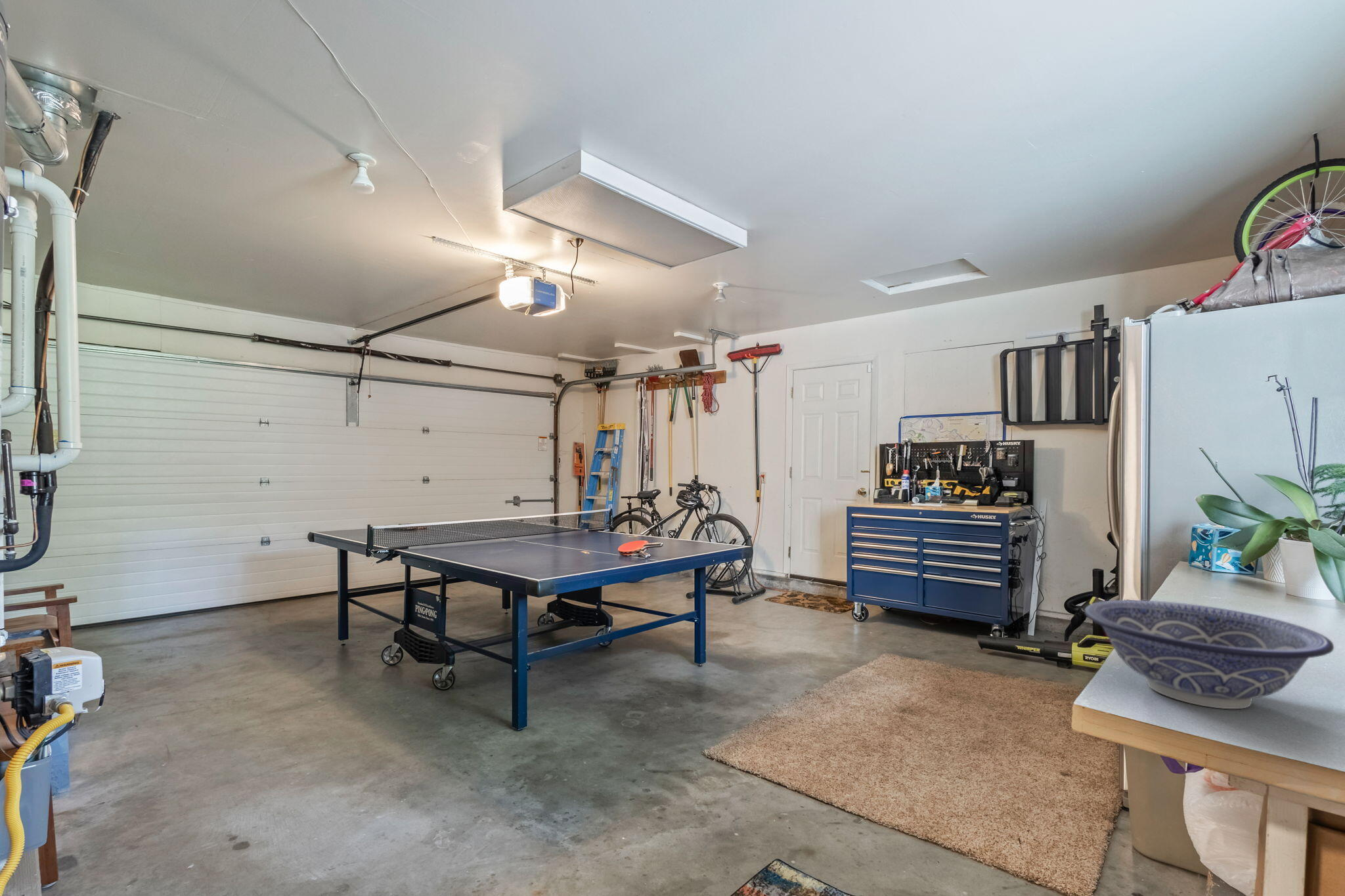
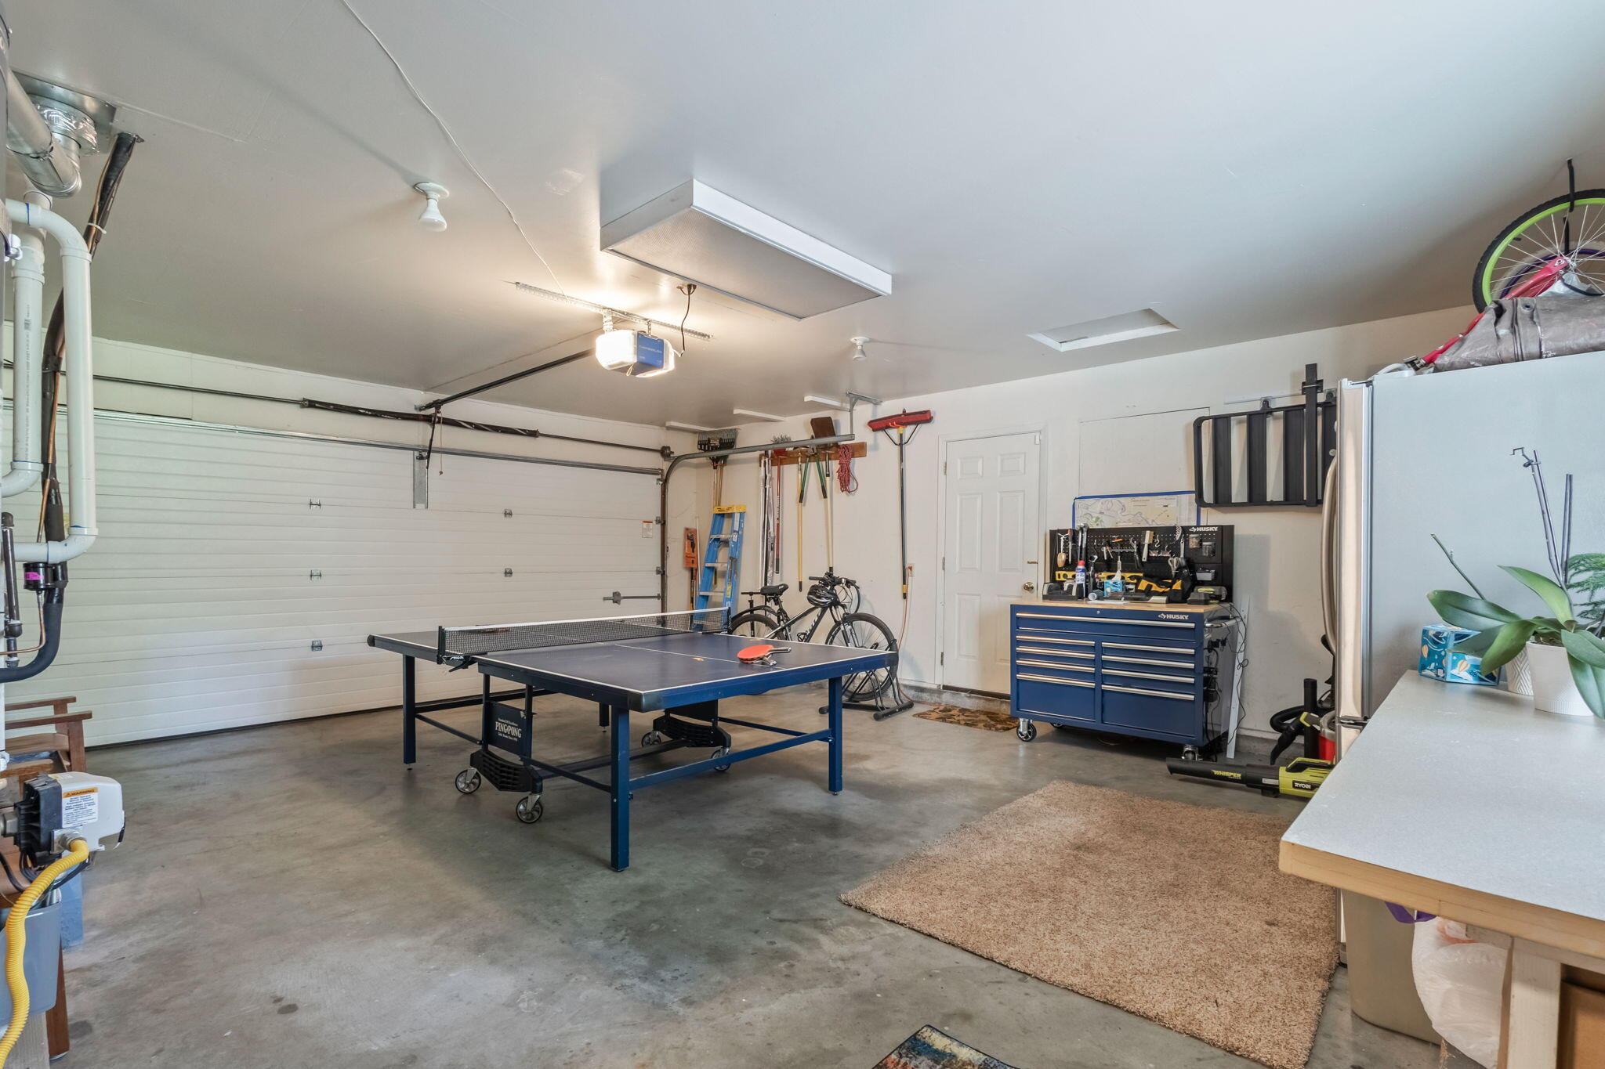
- decorative bowl (1197, 657)
